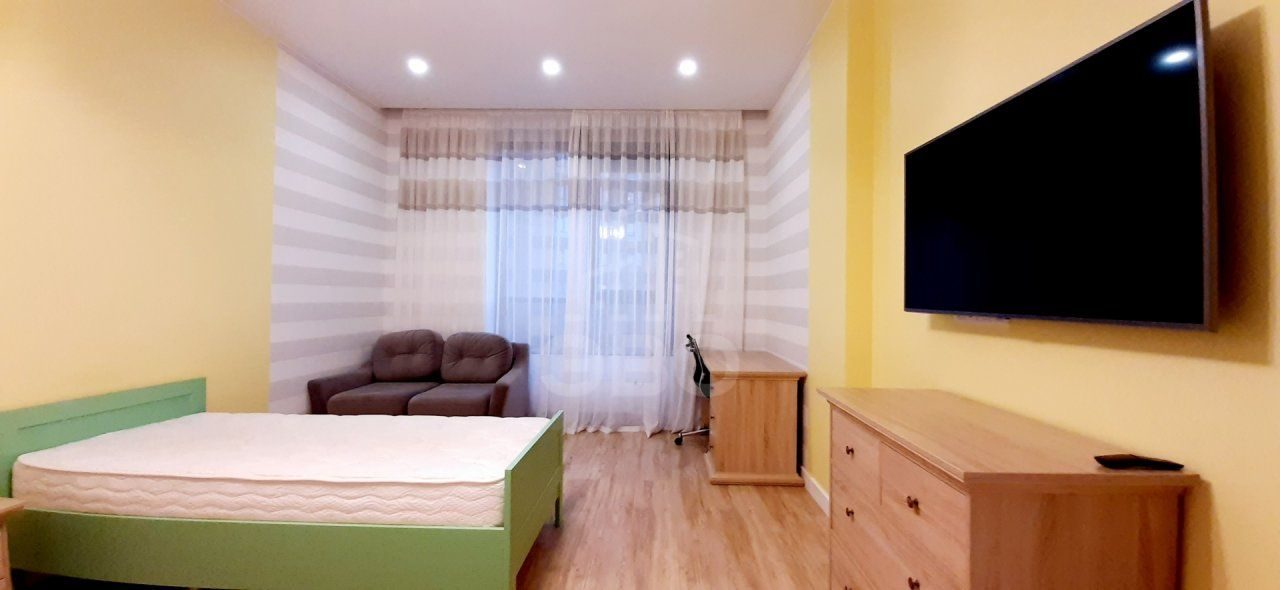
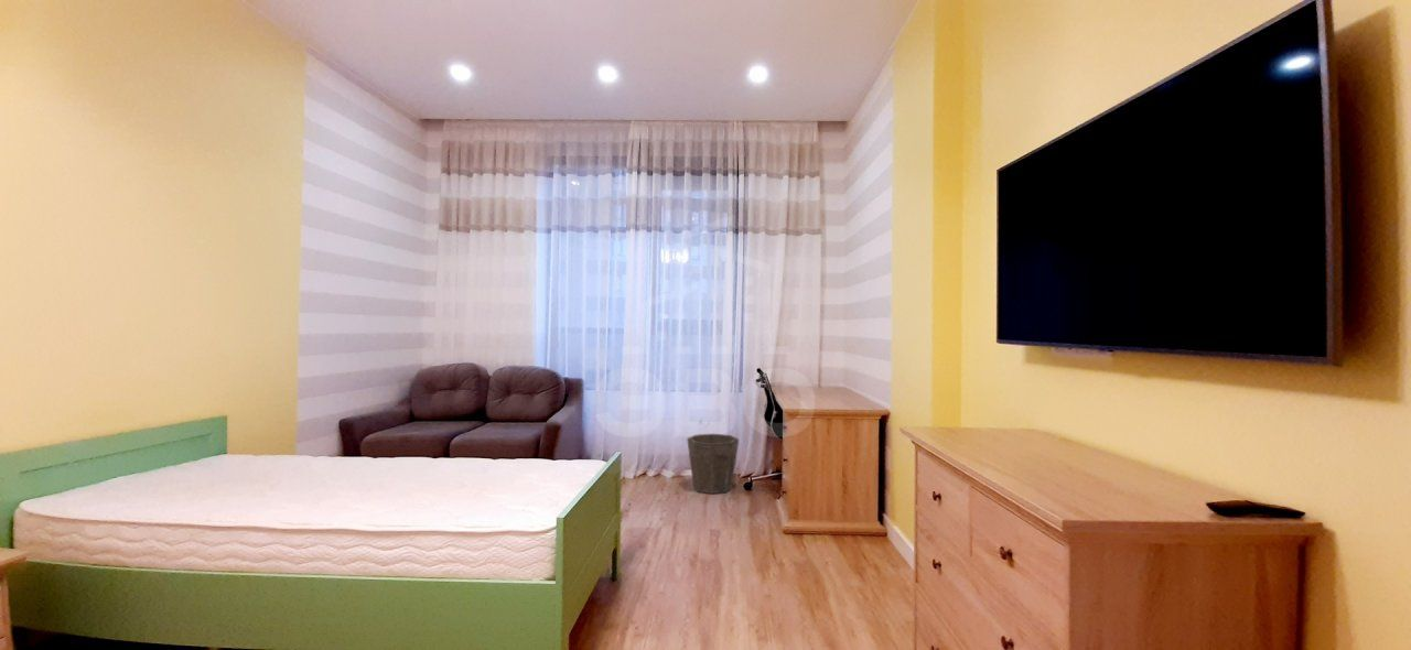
+ waste bin (712, 463)
